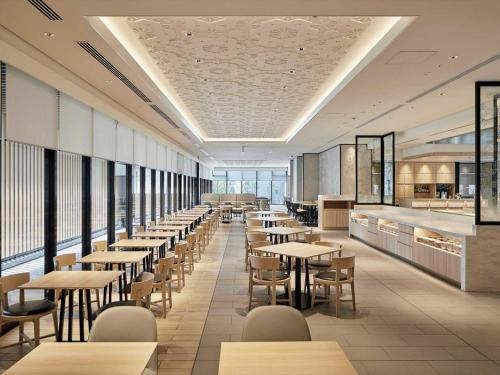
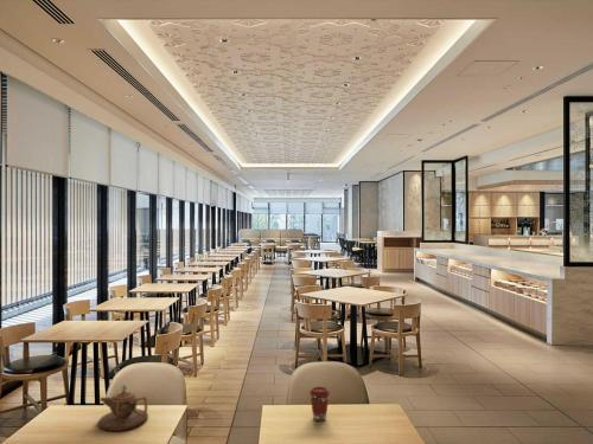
+ coffee cup (319, 404)
+ teapot (123, 403)
